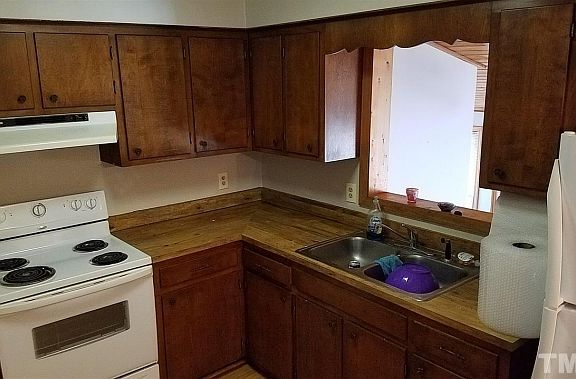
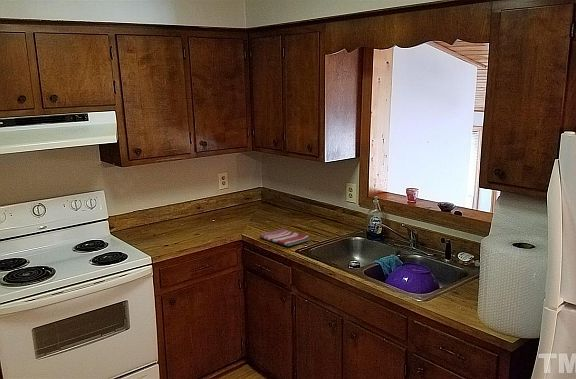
+ dish towel (284, 236)
